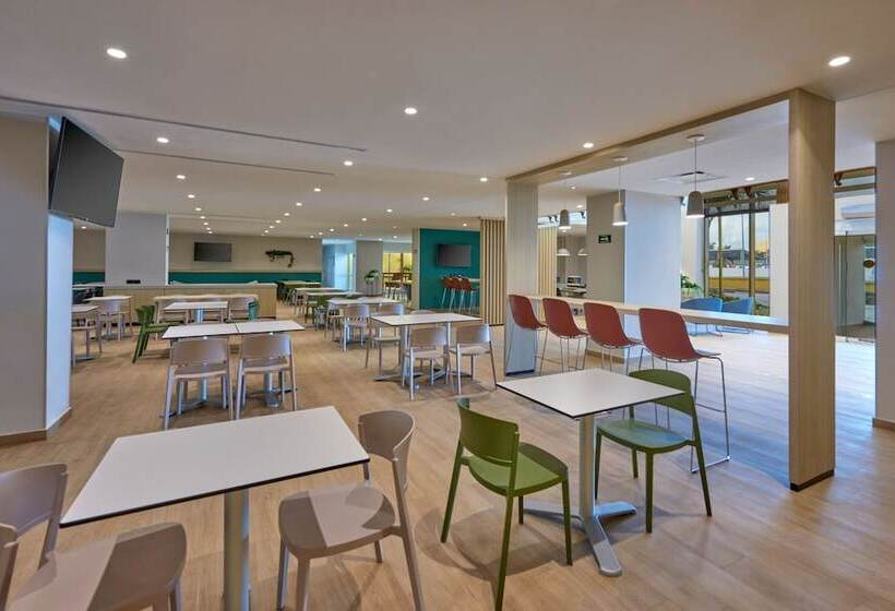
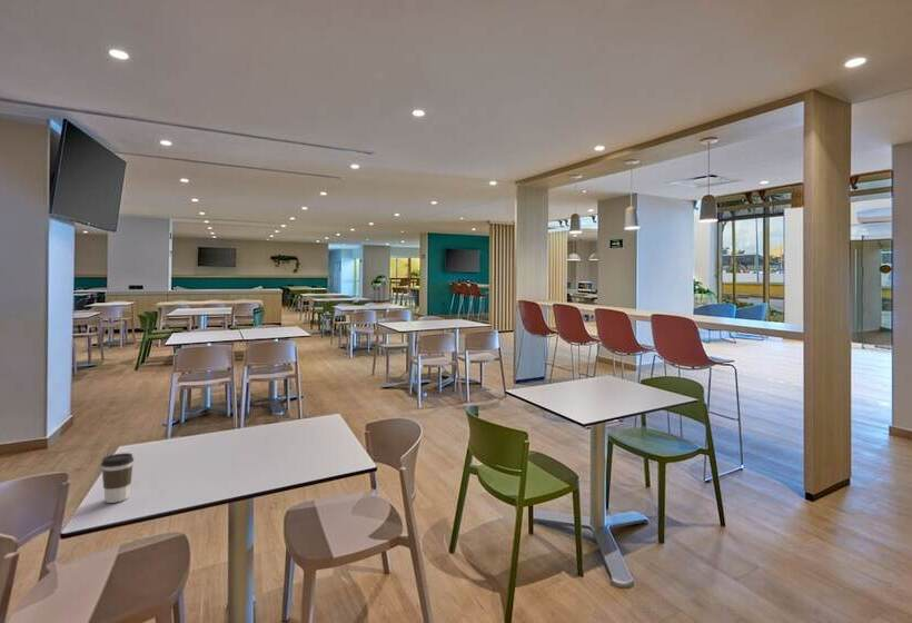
+ coffee cup (117, 477)
